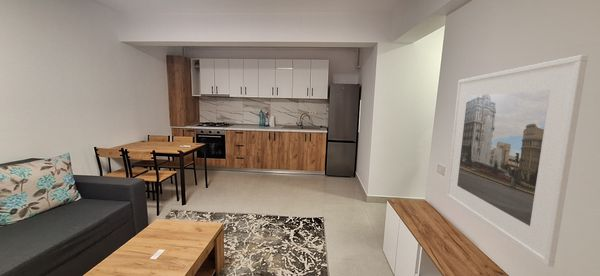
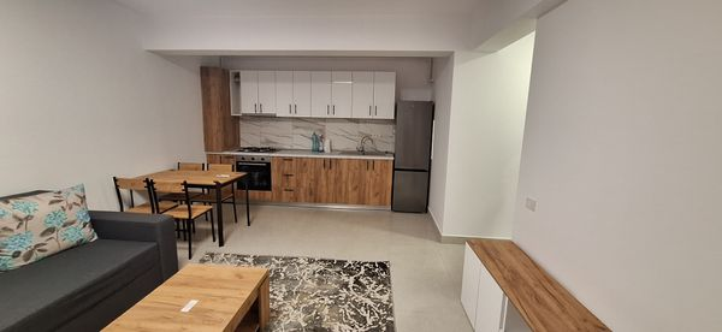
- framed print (493, 149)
